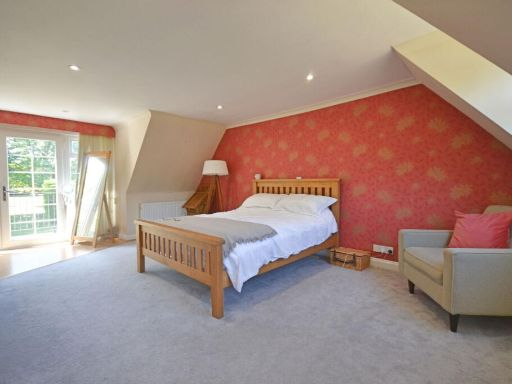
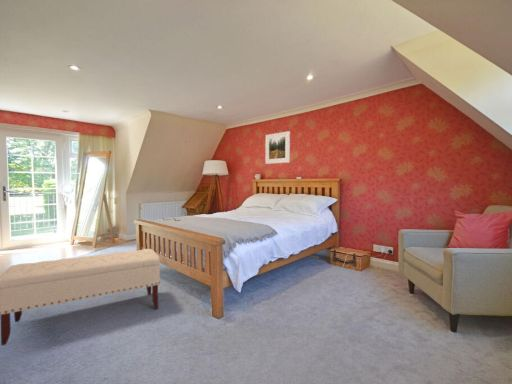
+ bench (90, 287)
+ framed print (277, 148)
